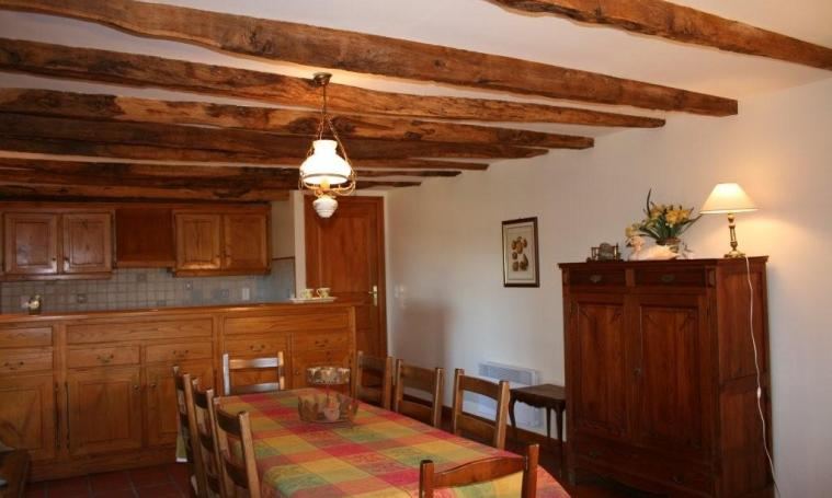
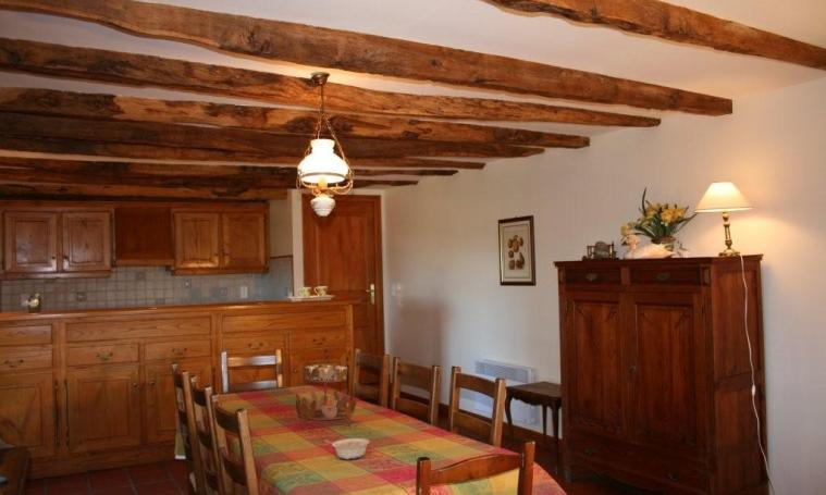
+ legume (349, 448)
